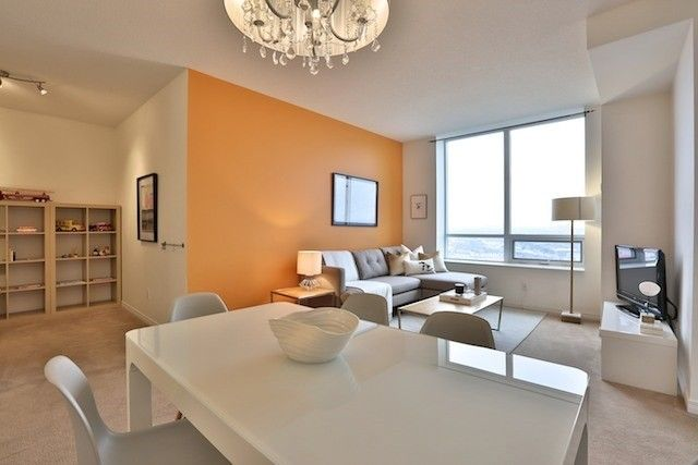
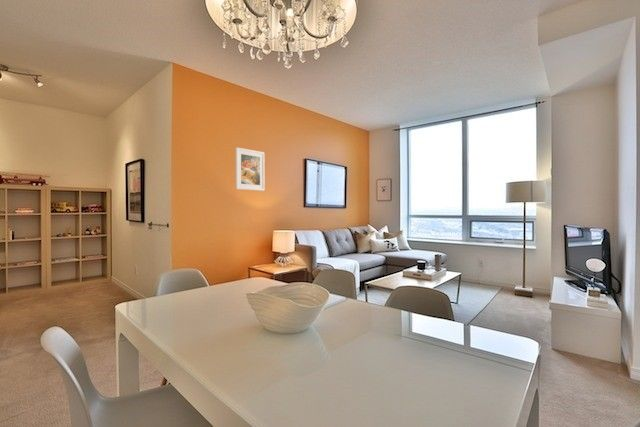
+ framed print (250, 170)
